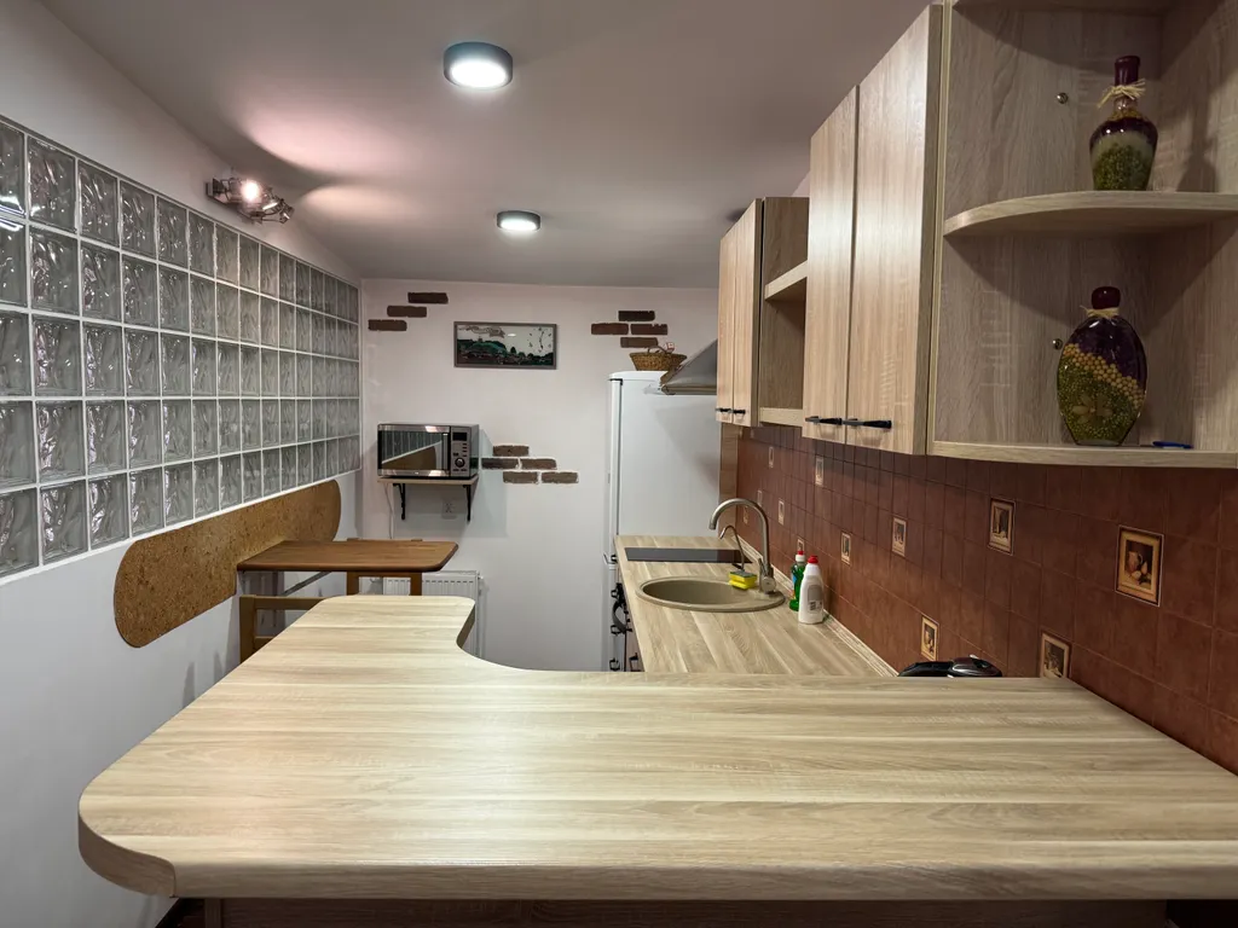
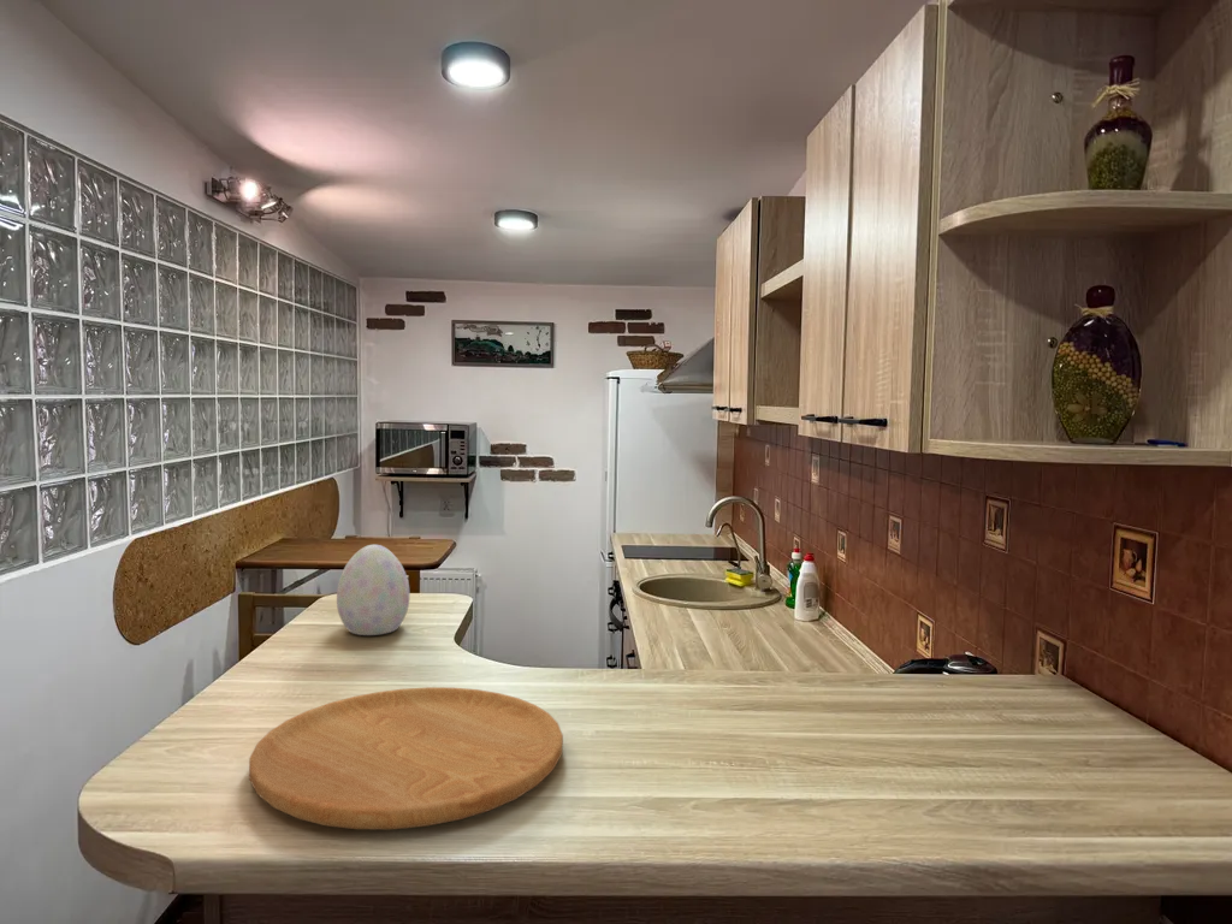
+ cutting board (413, 747)
+ decorative egg (373, 587)
